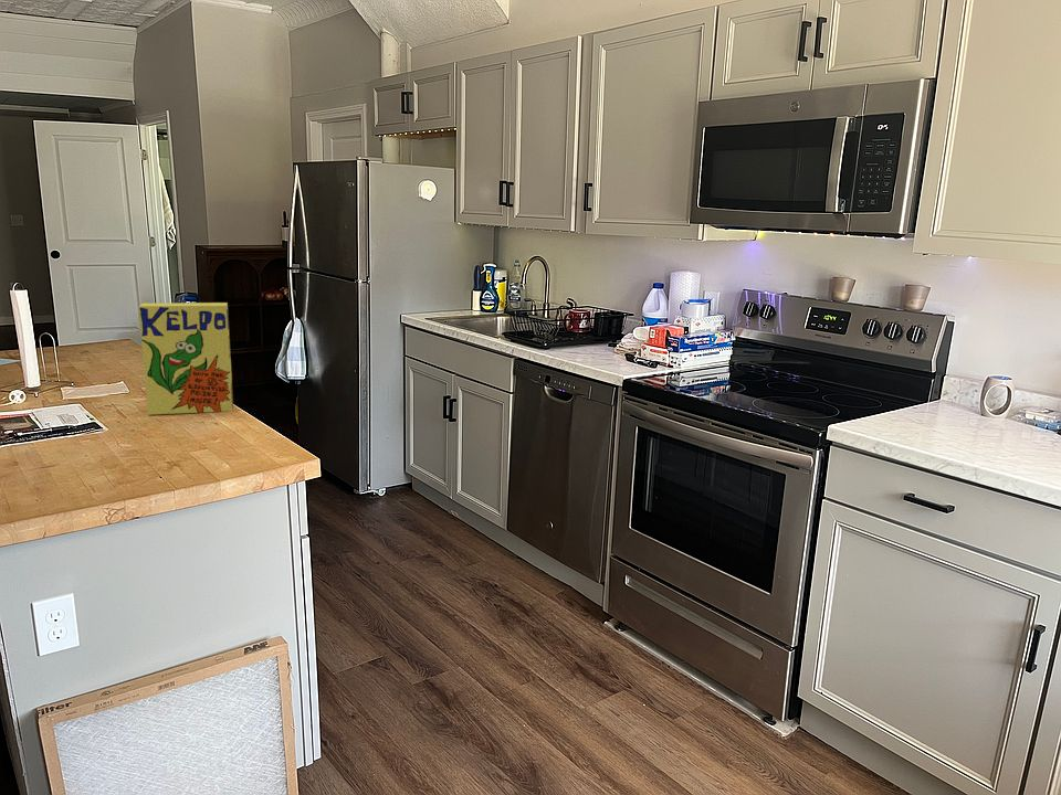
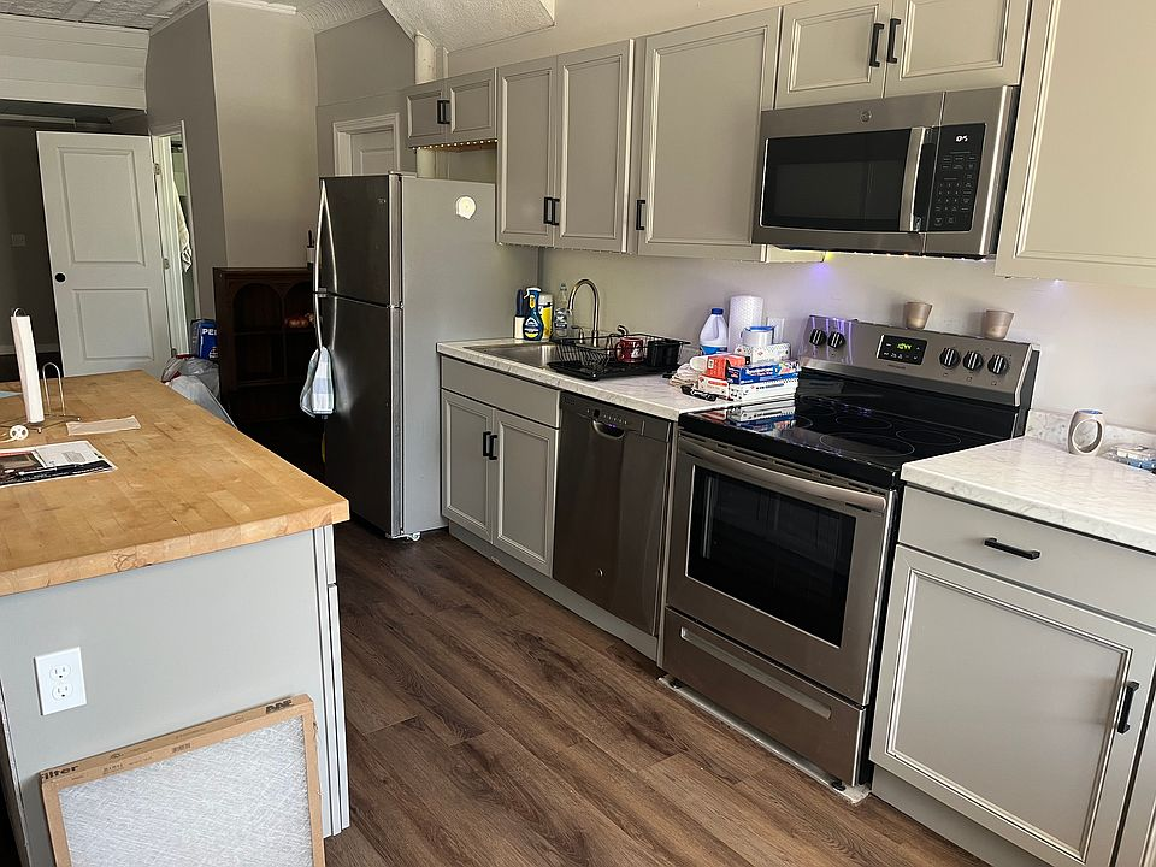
- cereal box (188, 358)
